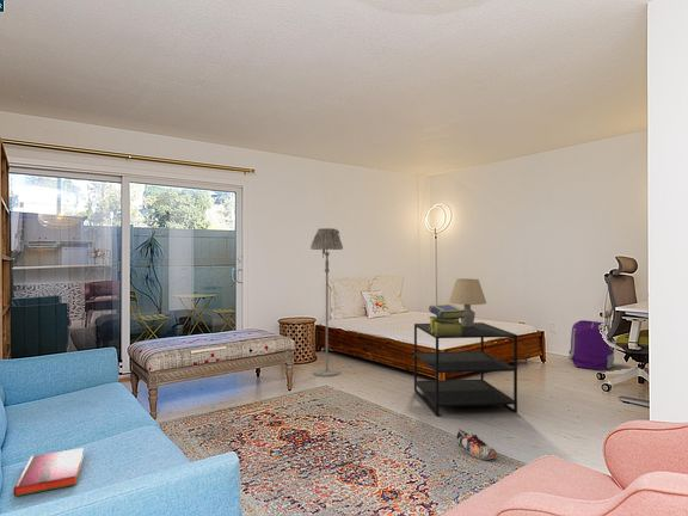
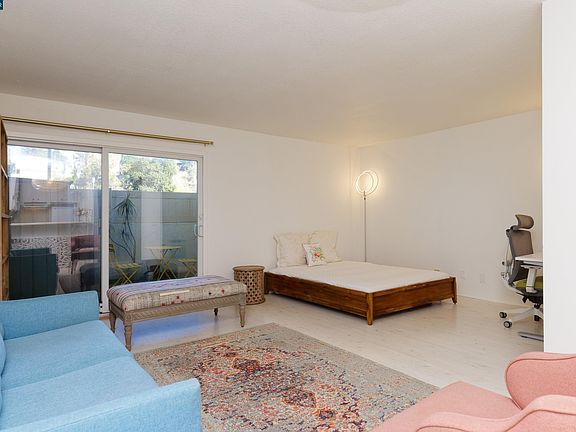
- stack of books (446, 319)
- side table (461, 364)
- shoe (473, 443)
- floor lamp (326, 301)
- table lamp (467, 301)
- backpack (591, 343)
- hardback book (51, 469)
